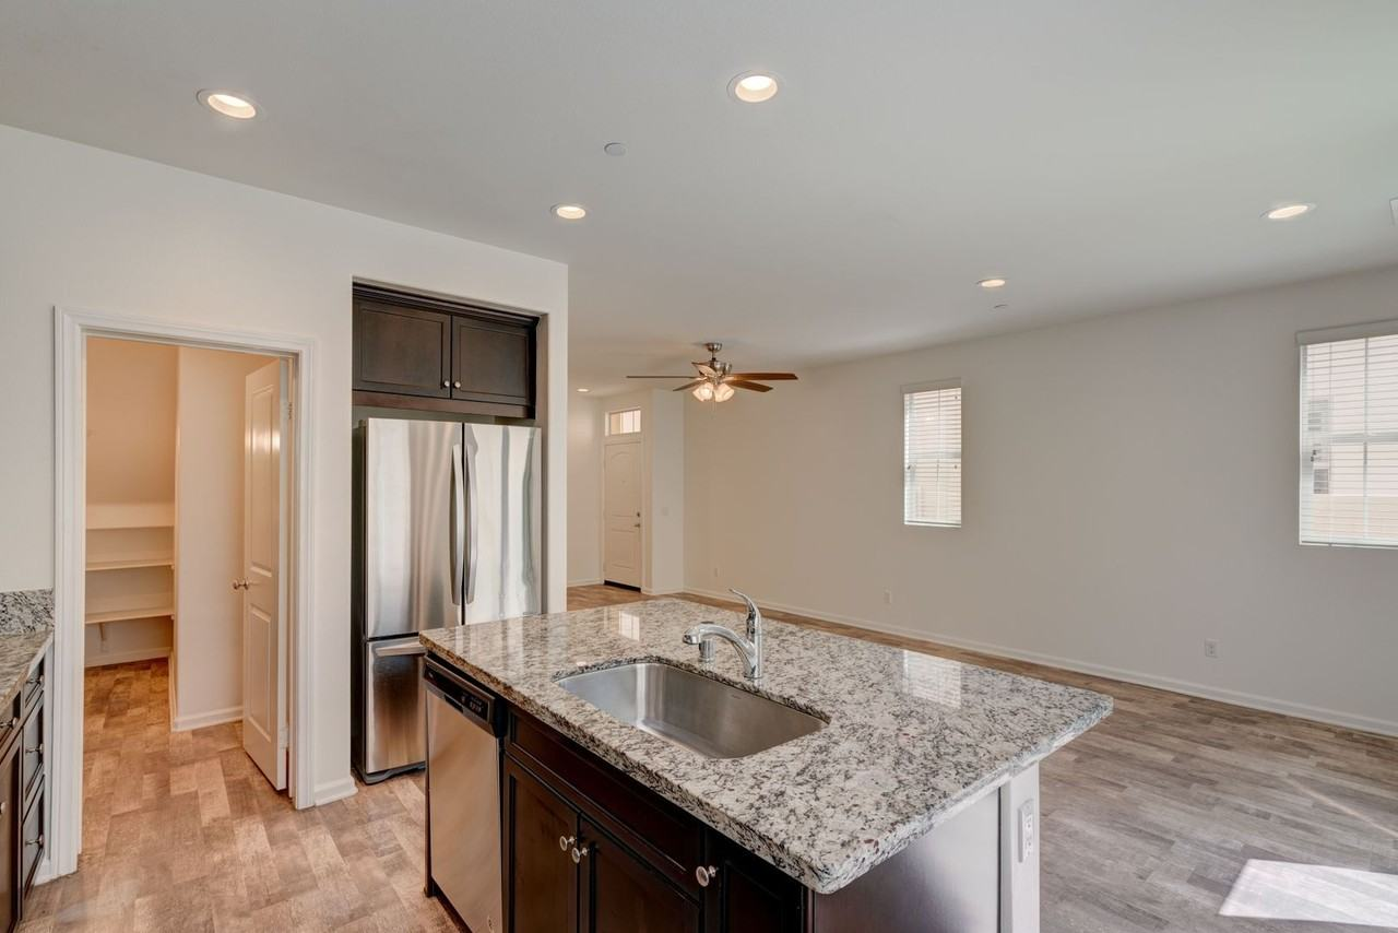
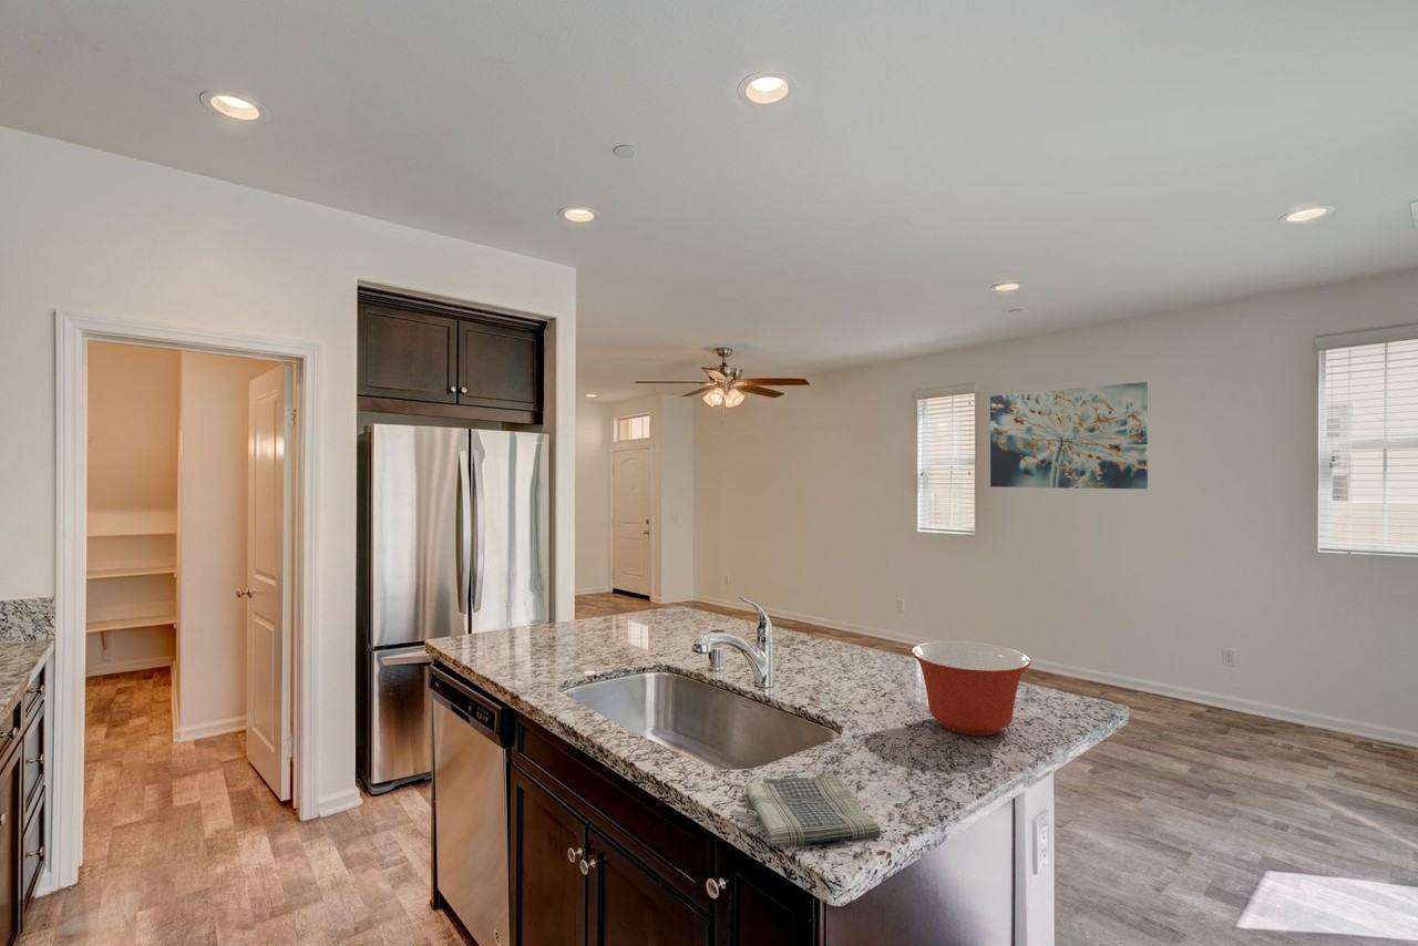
+ mixing bowl (969, 689)
+ dish towel (808, 804)
+ wall art (1062, 439)
